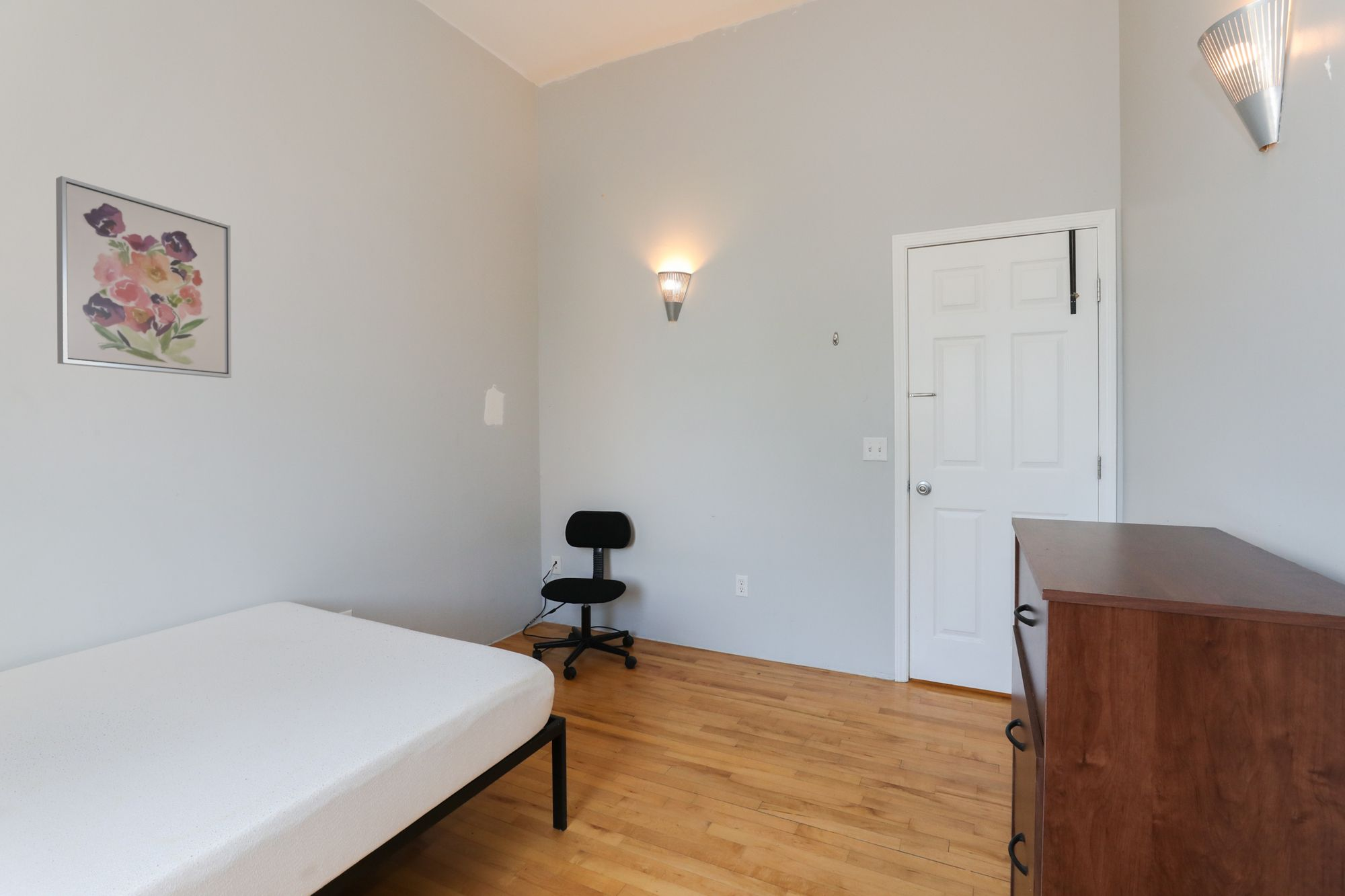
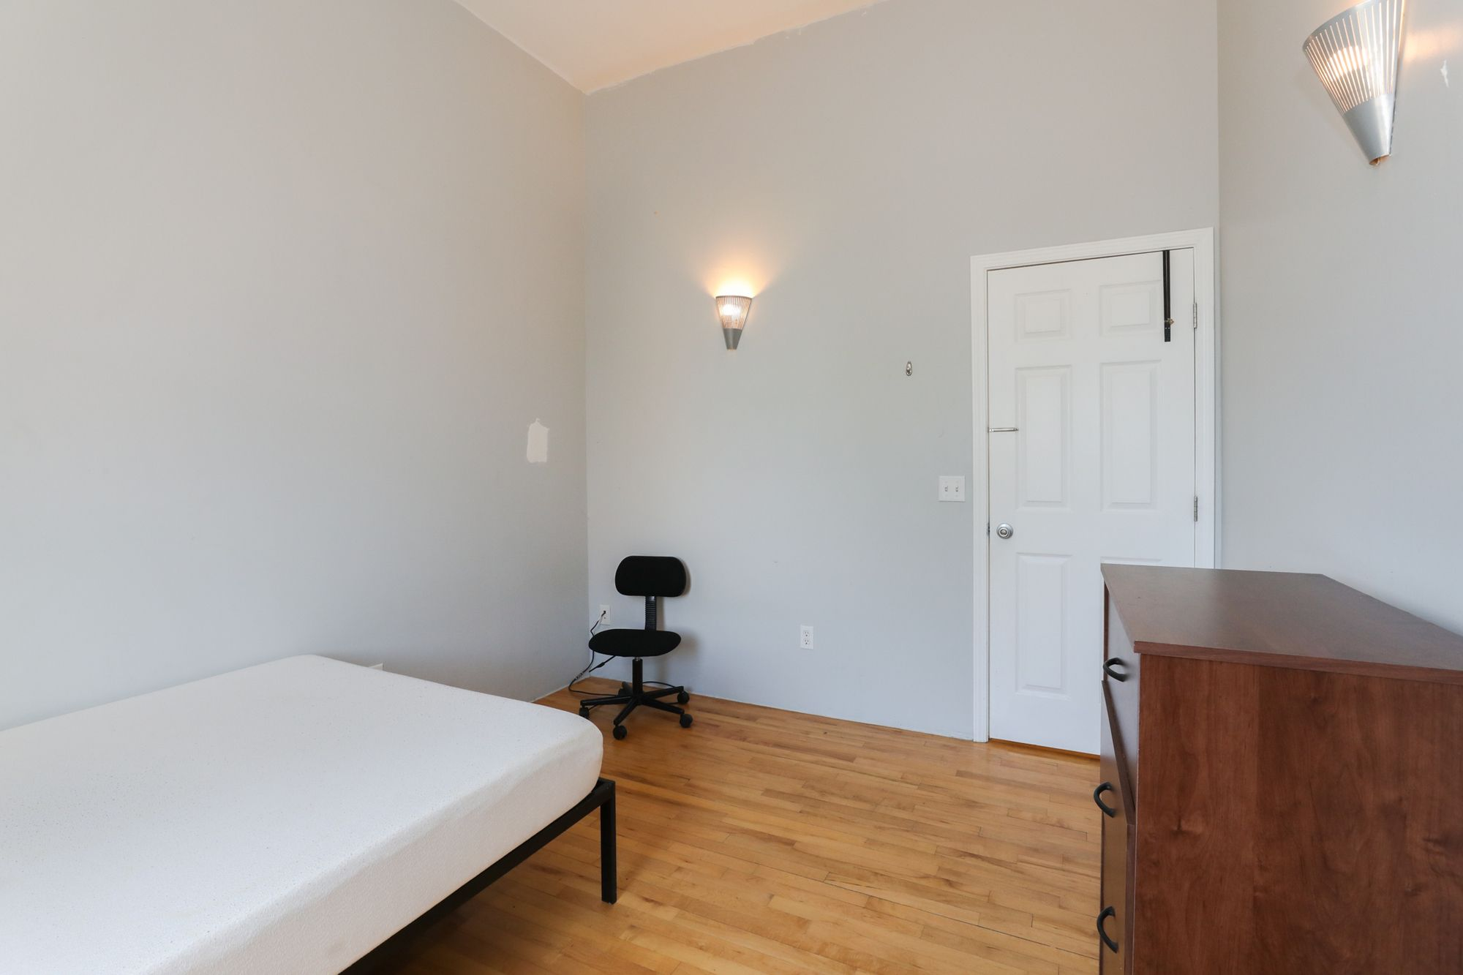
- wall art (152, 288)
